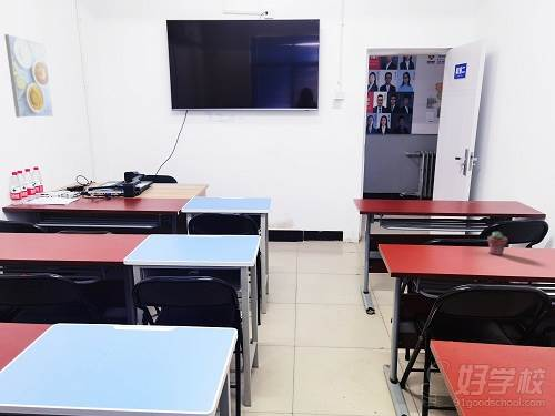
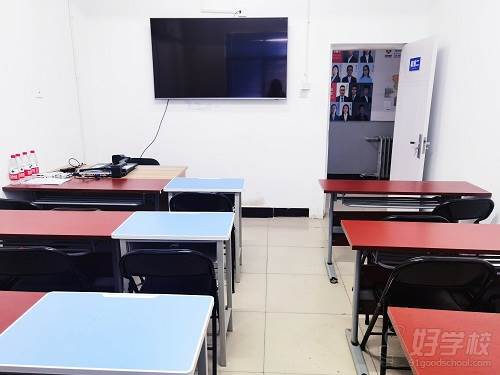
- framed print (30, 79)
- potted succulent (496, 242)
